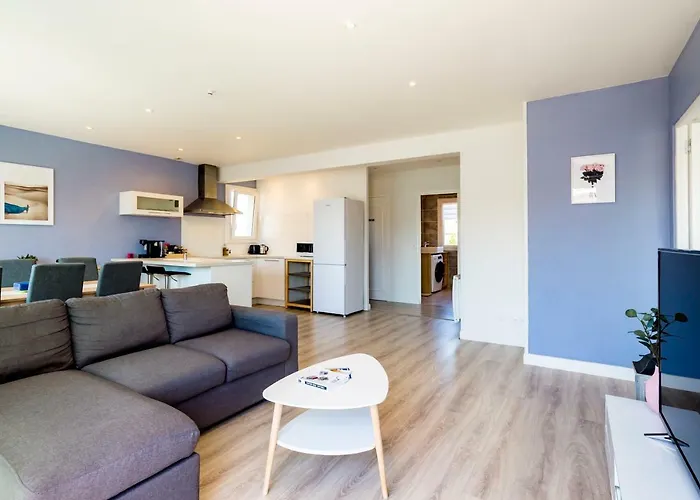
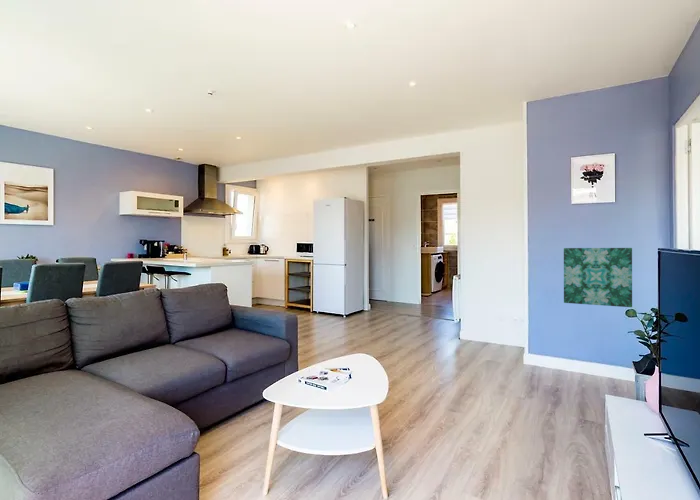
+ wall art (596, 276)
